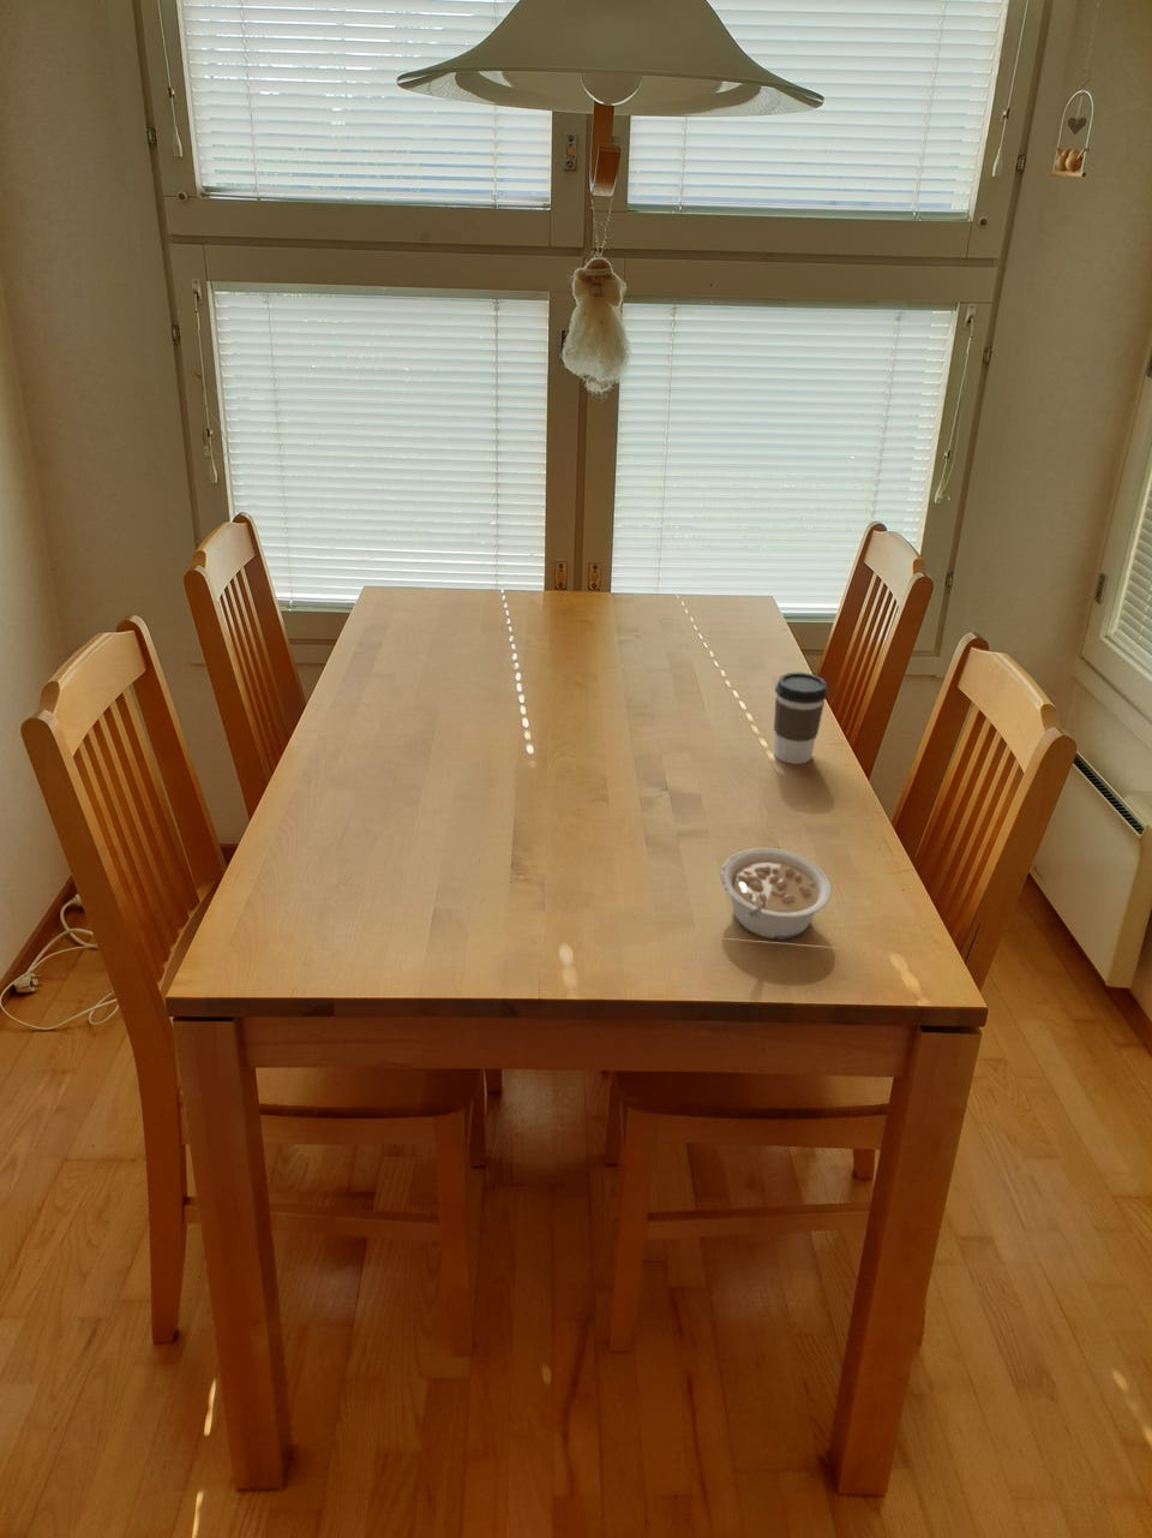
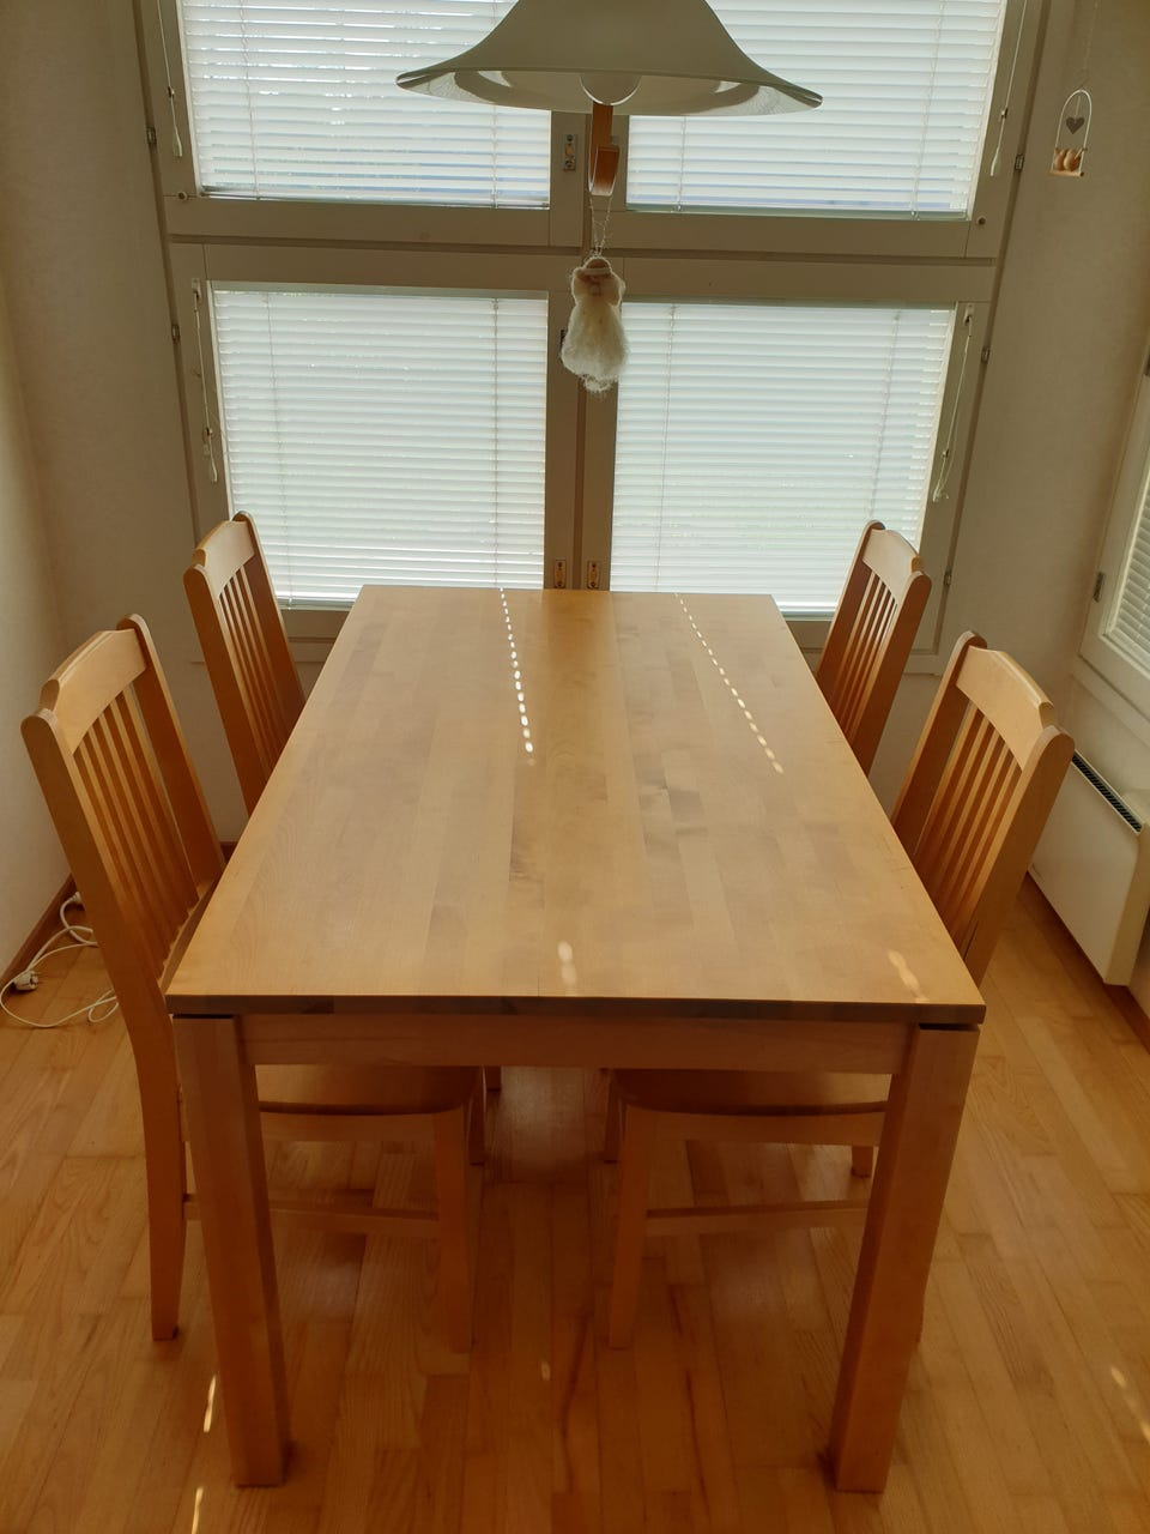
- legume (774, 896)
- coffee cup (796, 718)
